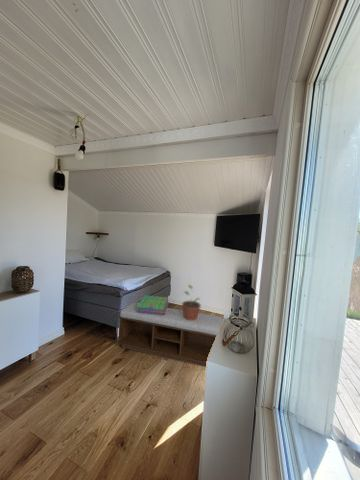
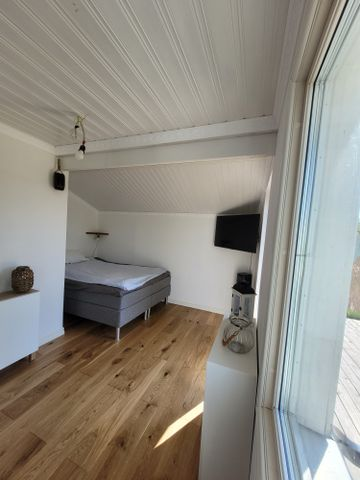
- potted plant (191, 302)
- stack of books (153, 306)
- bench (170, 331)
